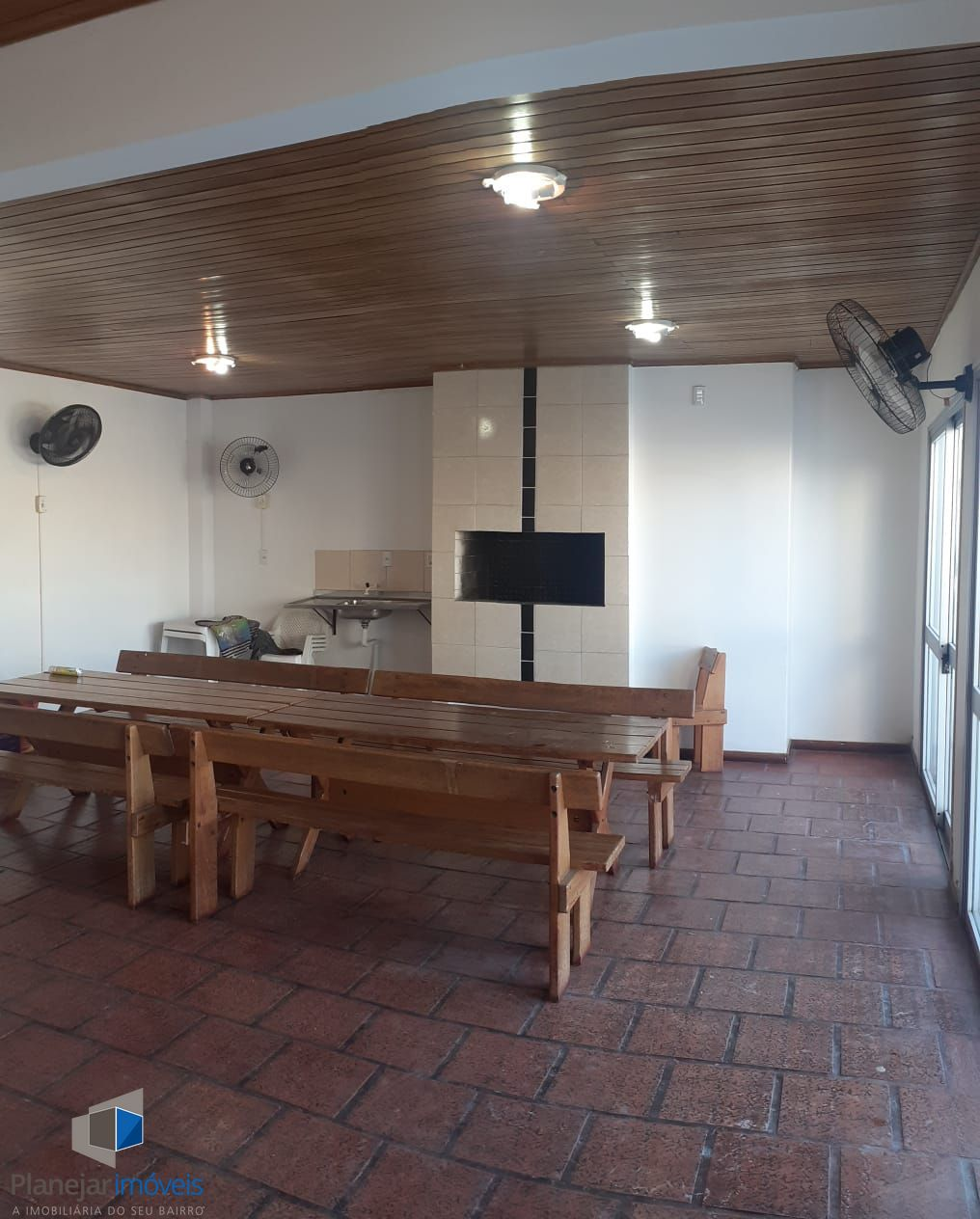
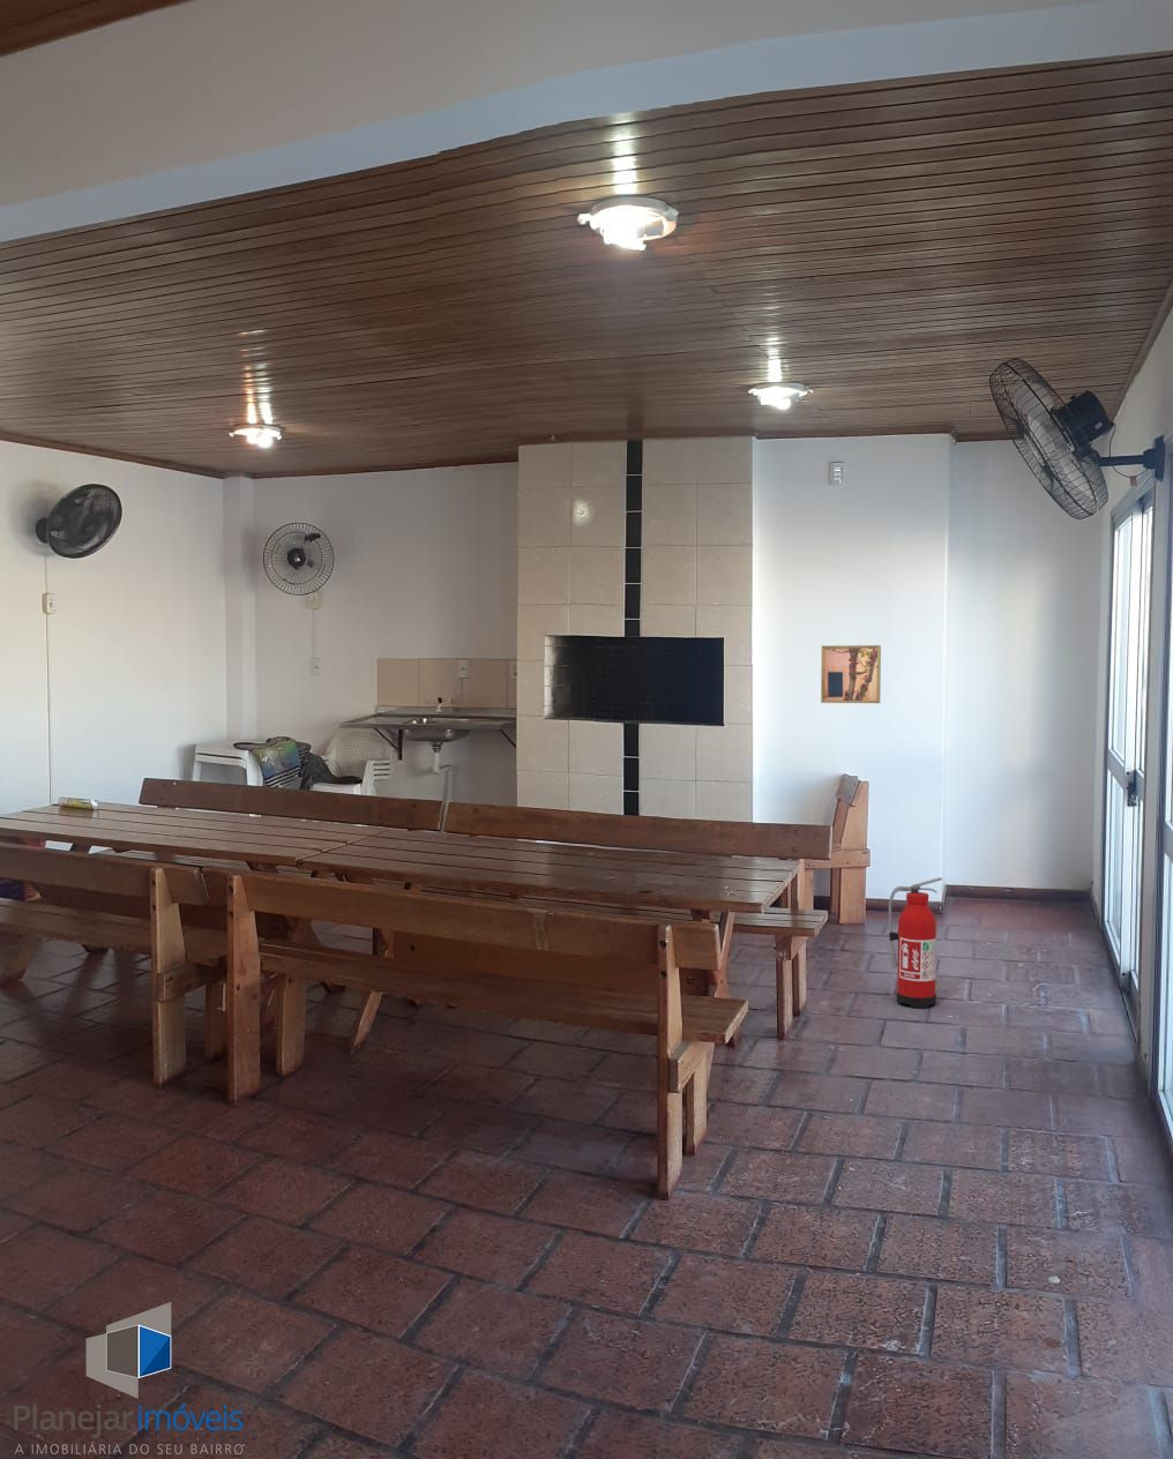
+ fire extinguisher (914, 938)
+ wall art (850, 674)
